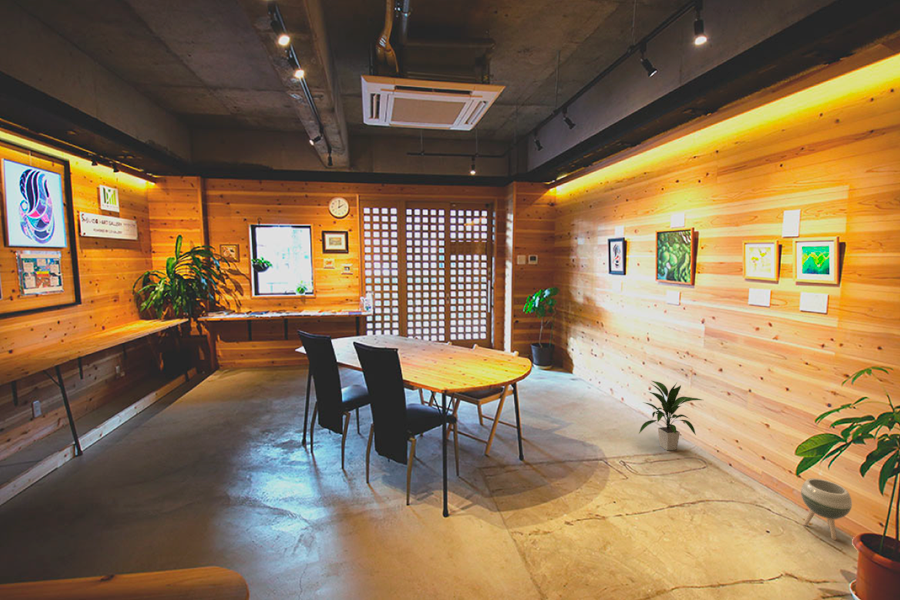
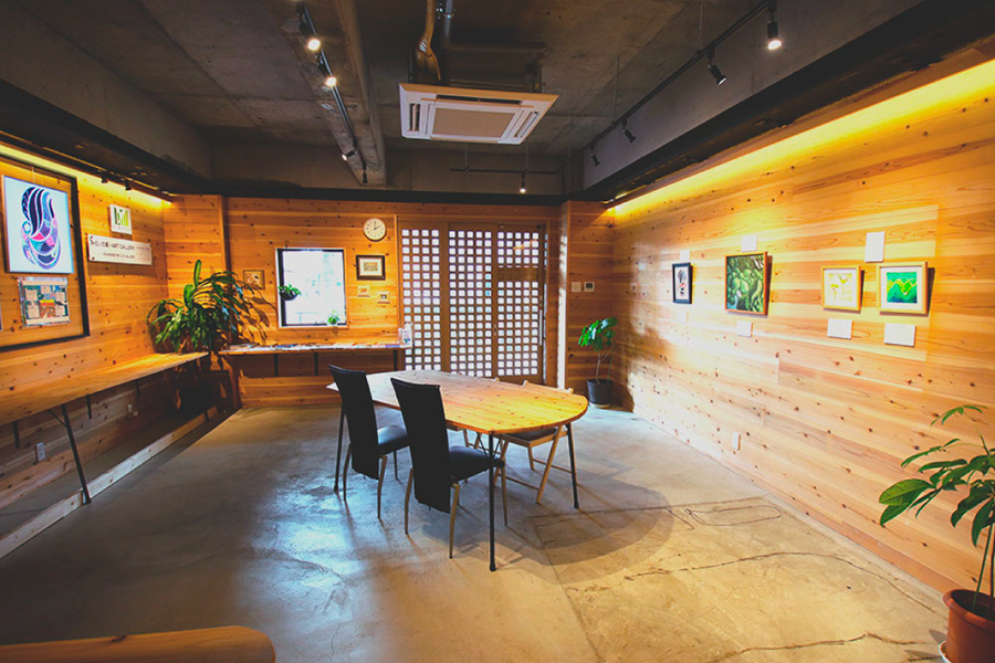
- indoor plant (666, 413)
- planter (824, 508)
